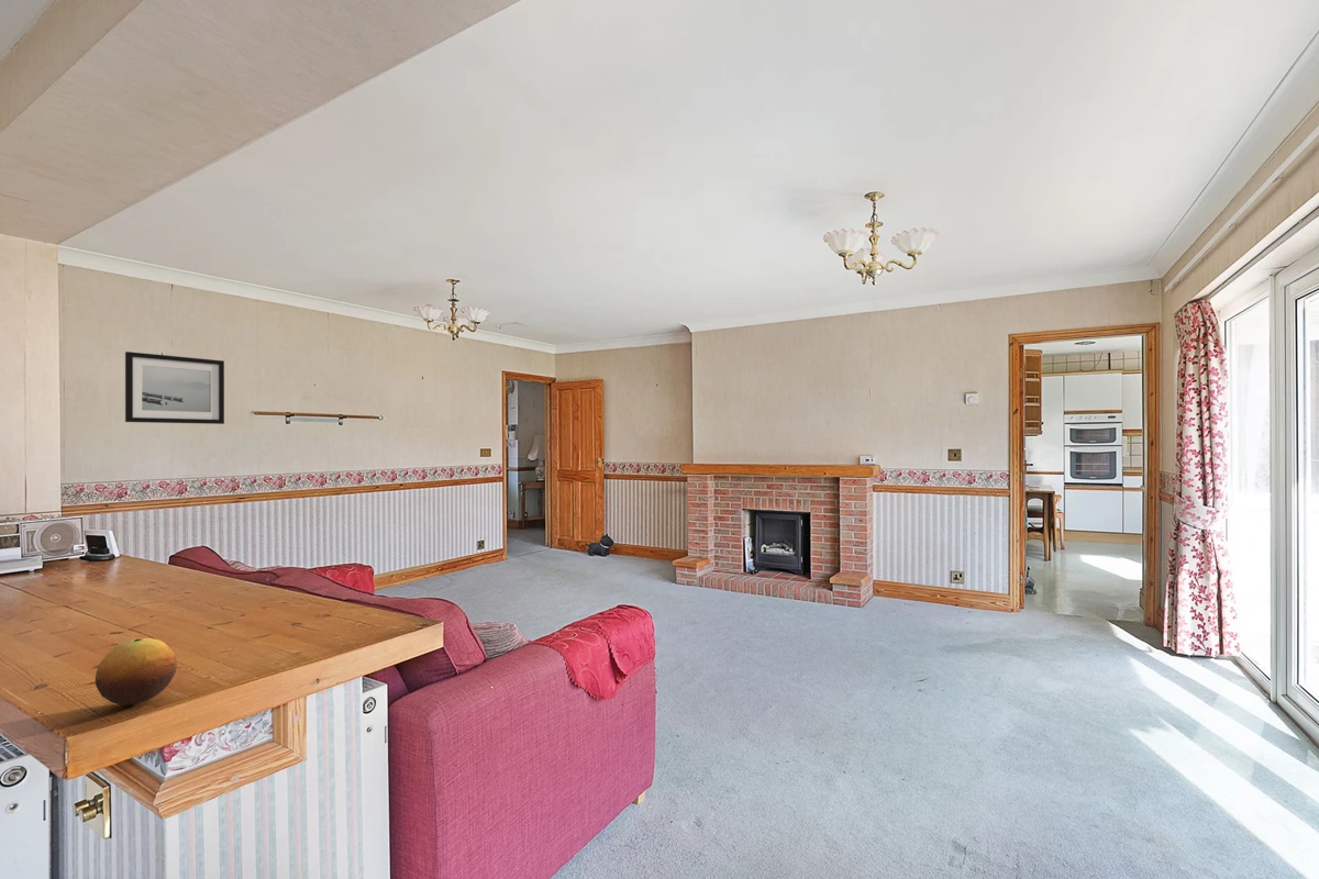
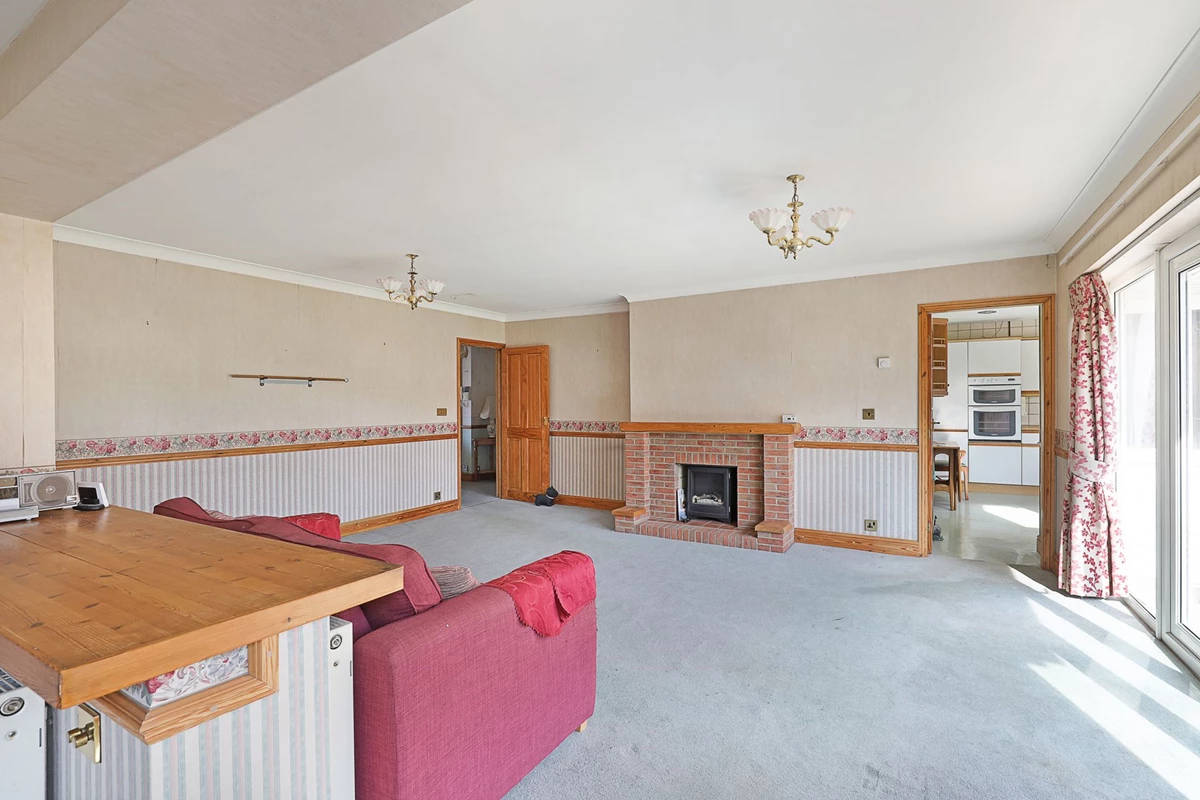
- fruit (136, 670)
- wall art (177, 389)
